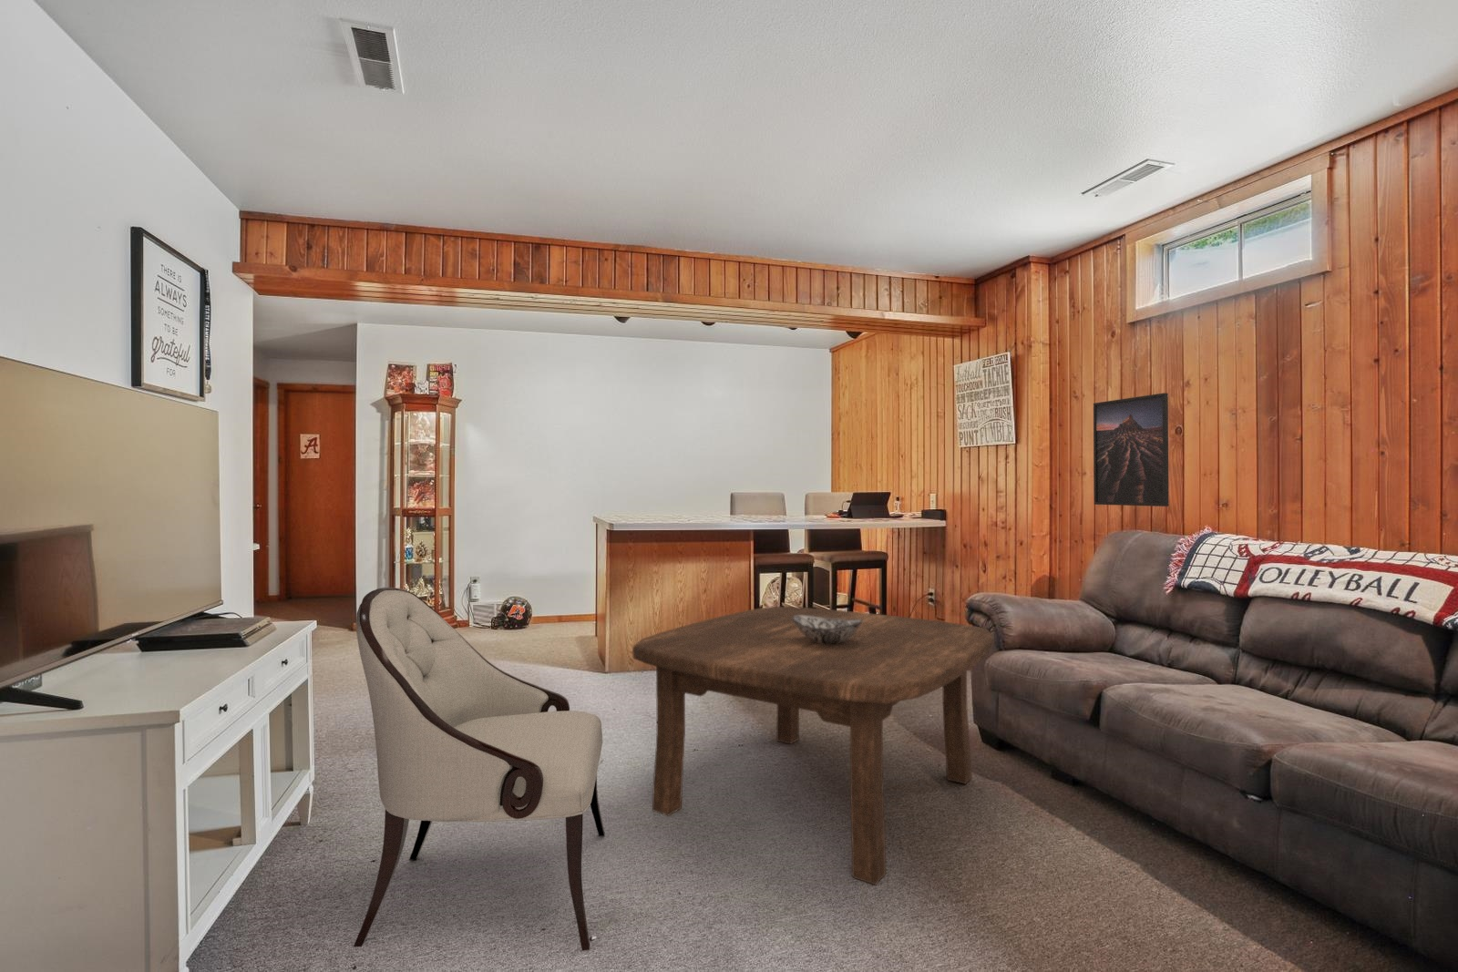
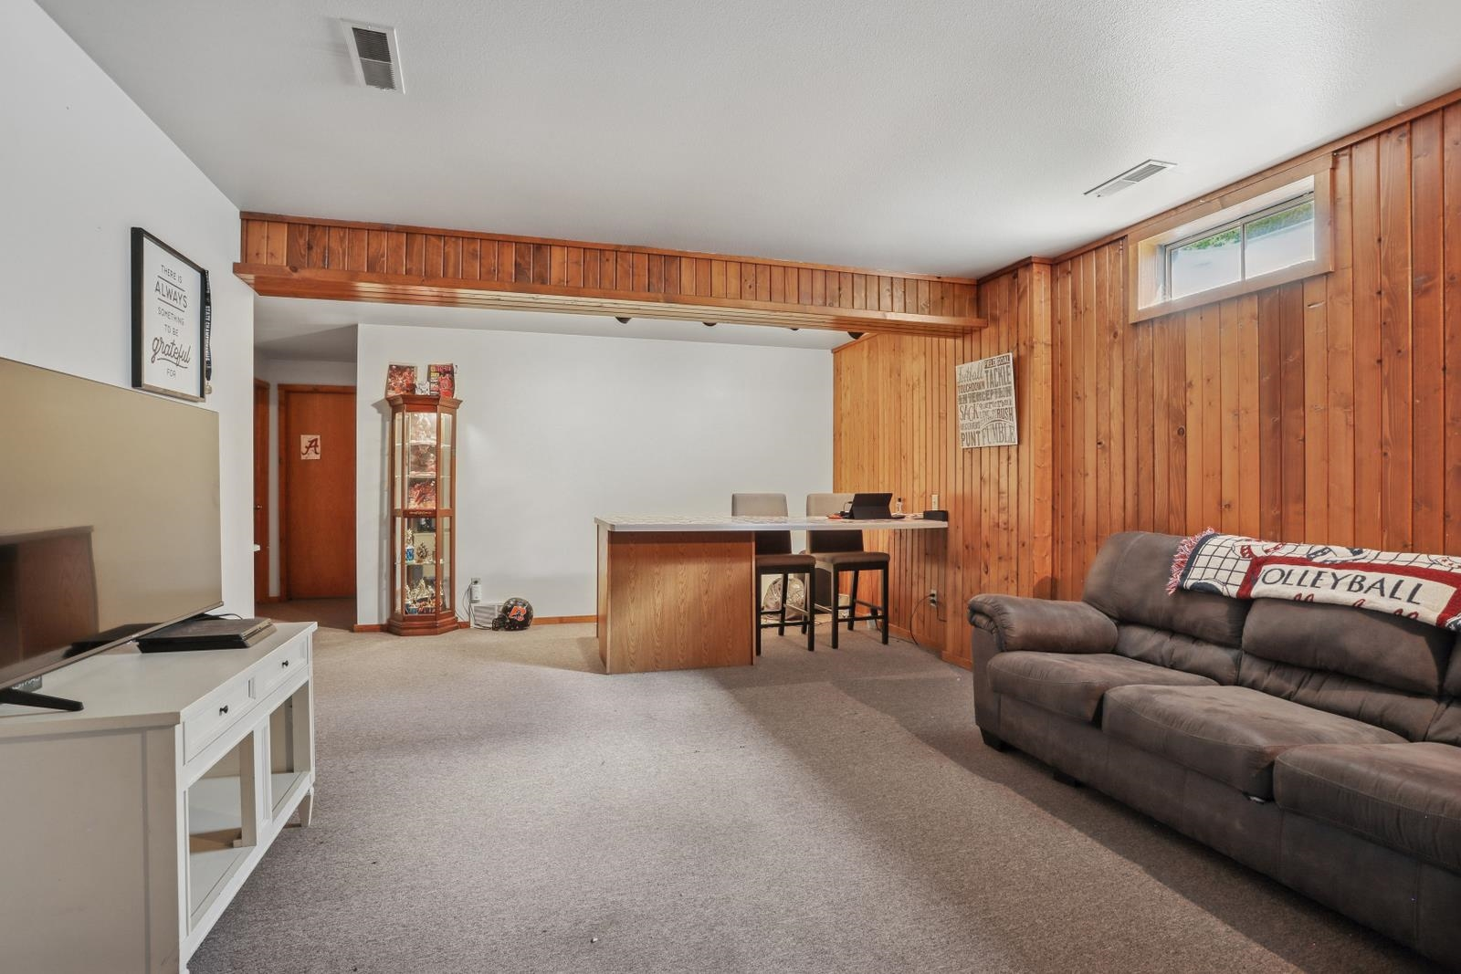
- coffee table (818, 714)
- decorative bowl (827, 629)
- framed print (1128, 452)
- armchair (486, 739)
